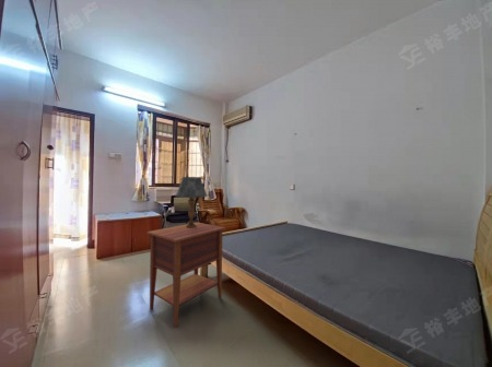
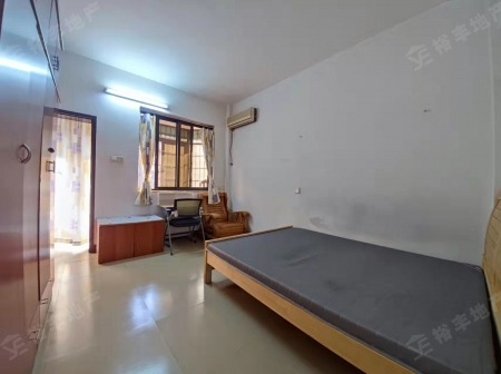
- nightstand (187, 265)
- table lamp (191, 201)
